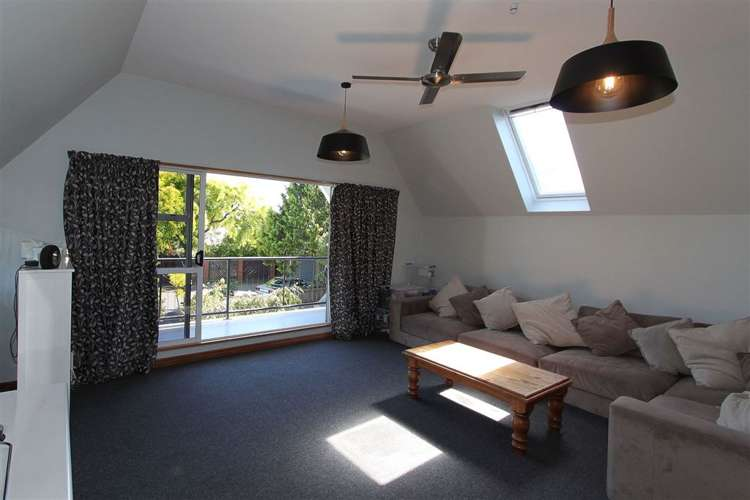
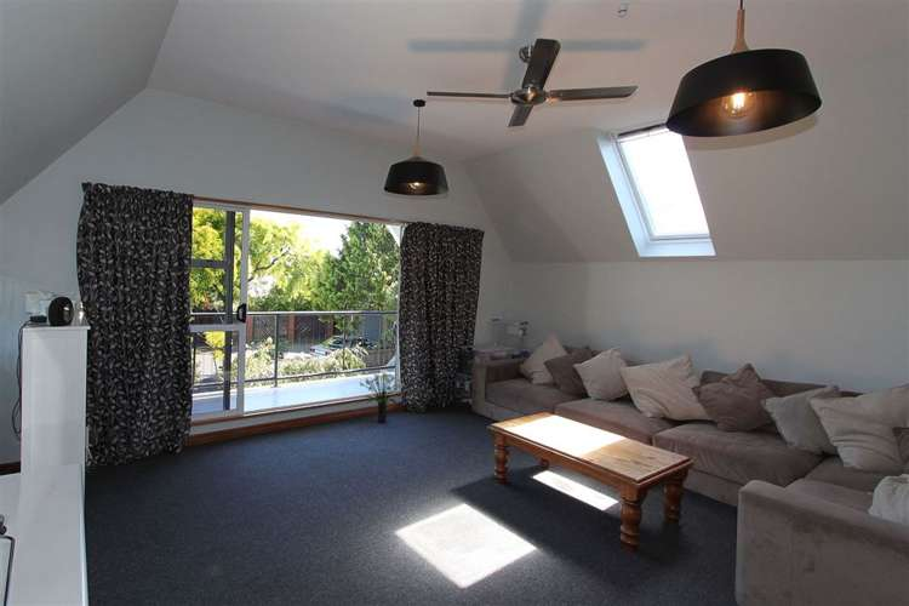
+ potted plant (383, 396)
